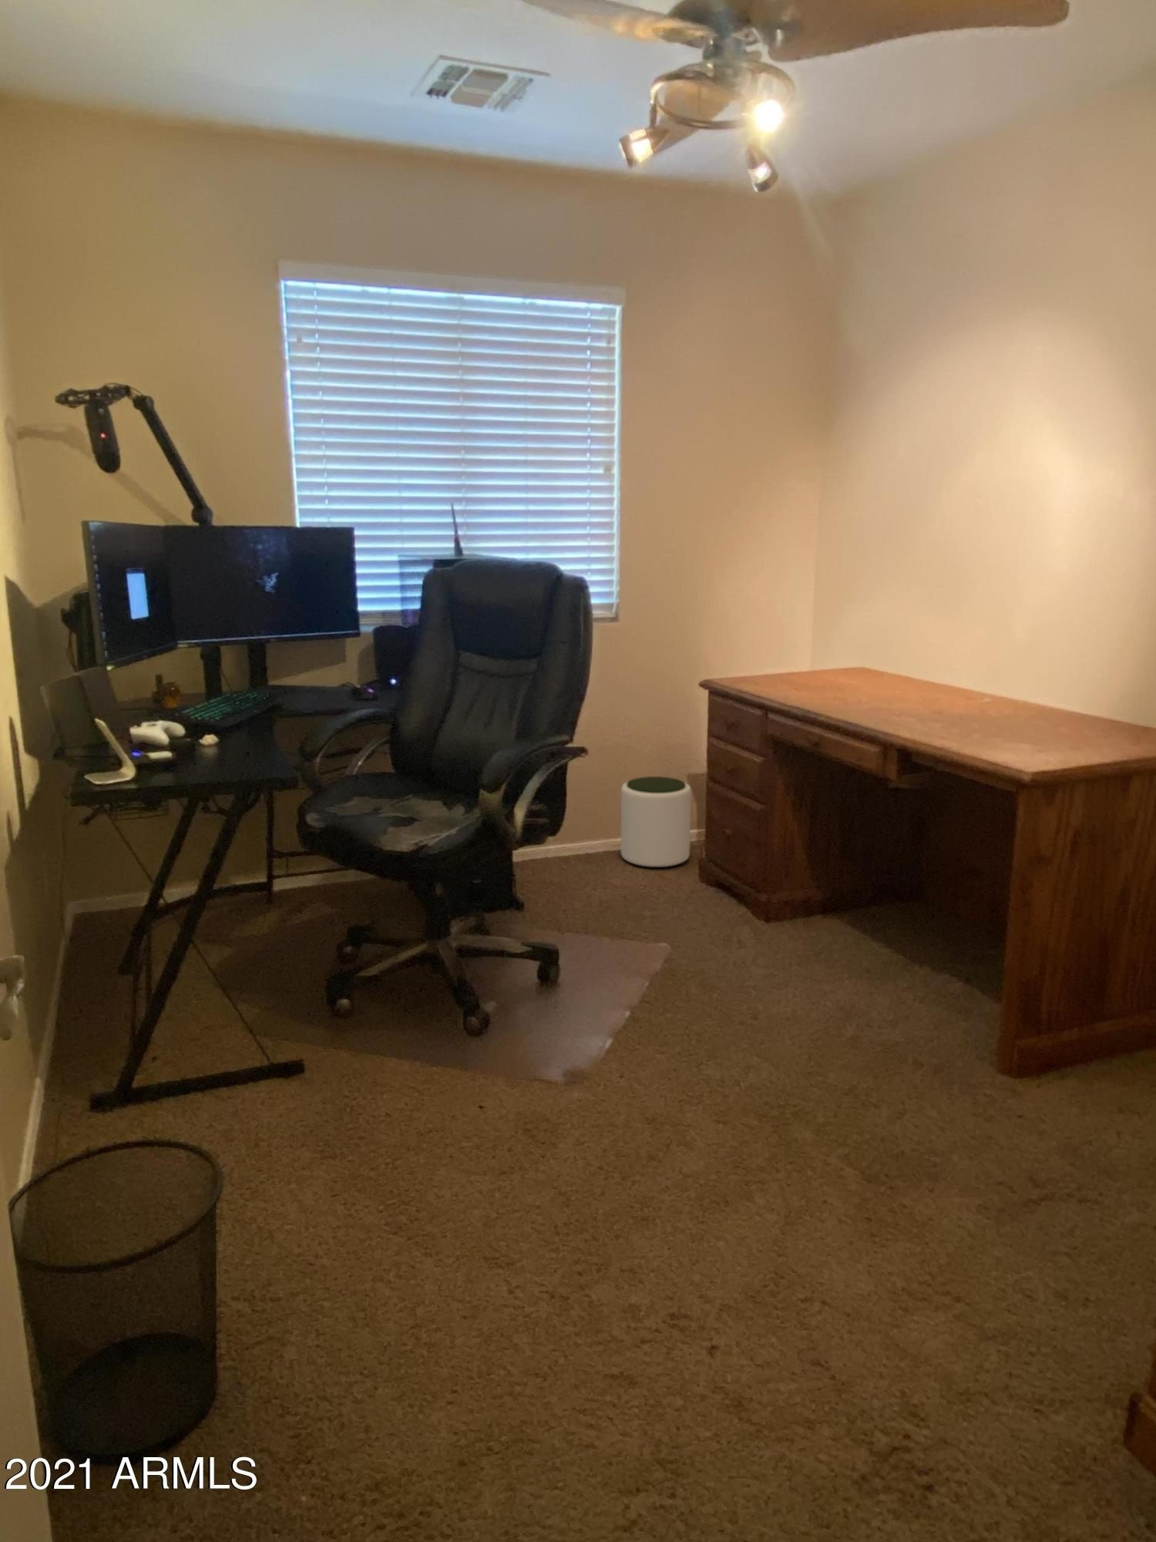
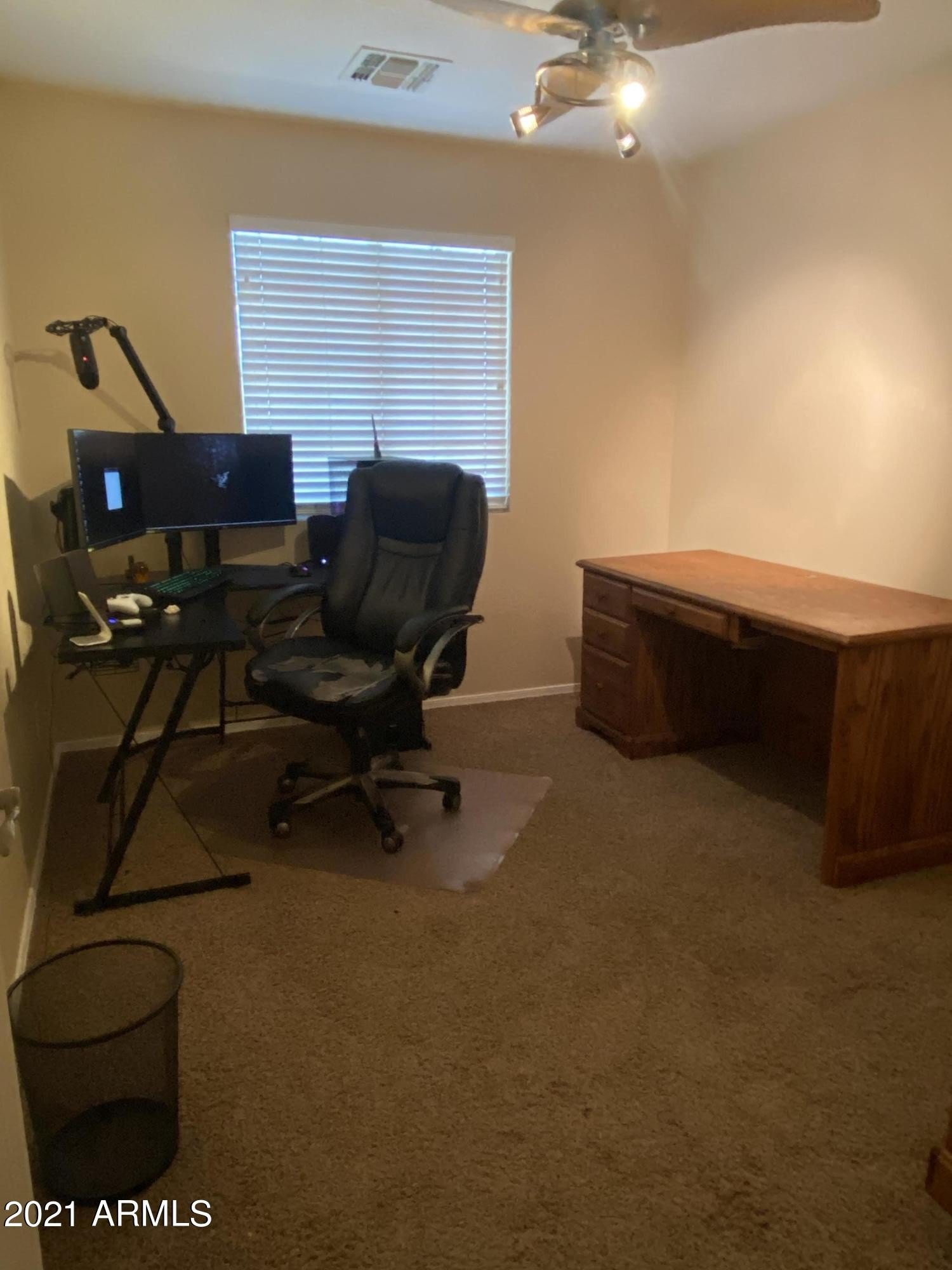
- plant pot (654, 821)
